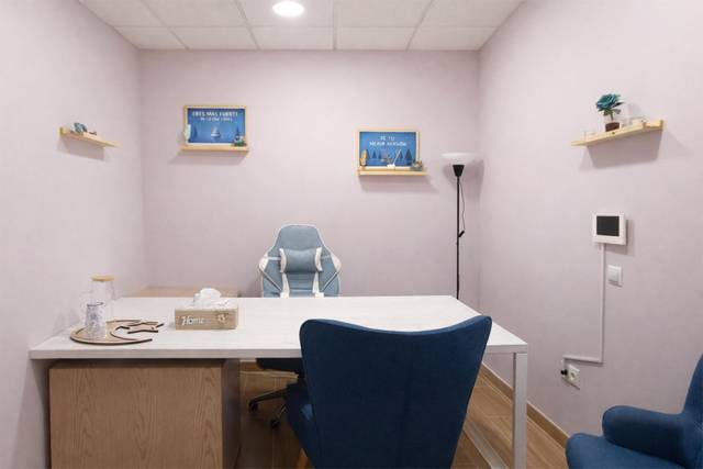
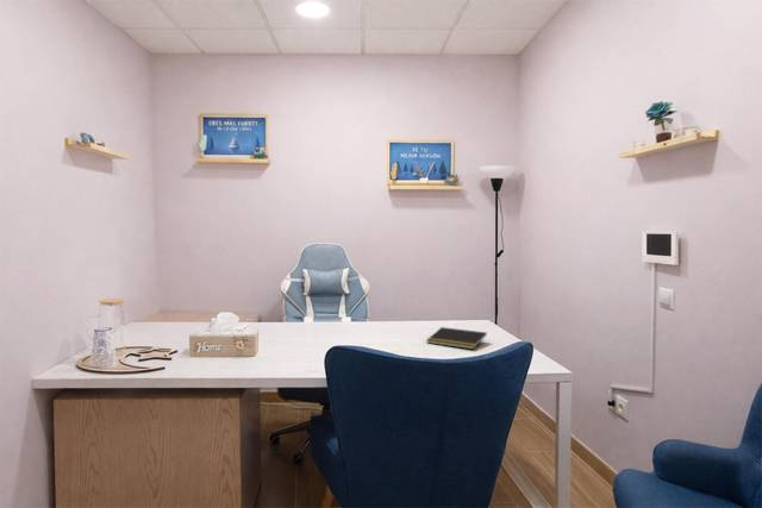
+ notepad (456, 337)
